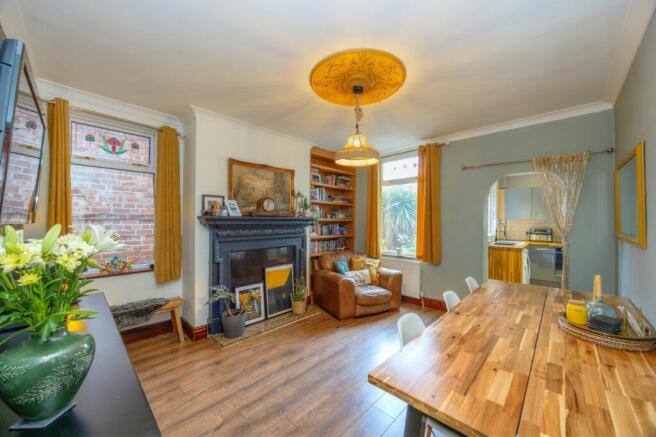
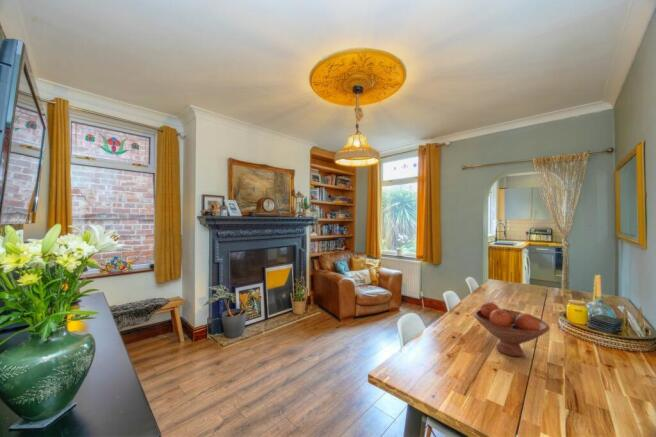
+ fruit bowl (509, 328)
